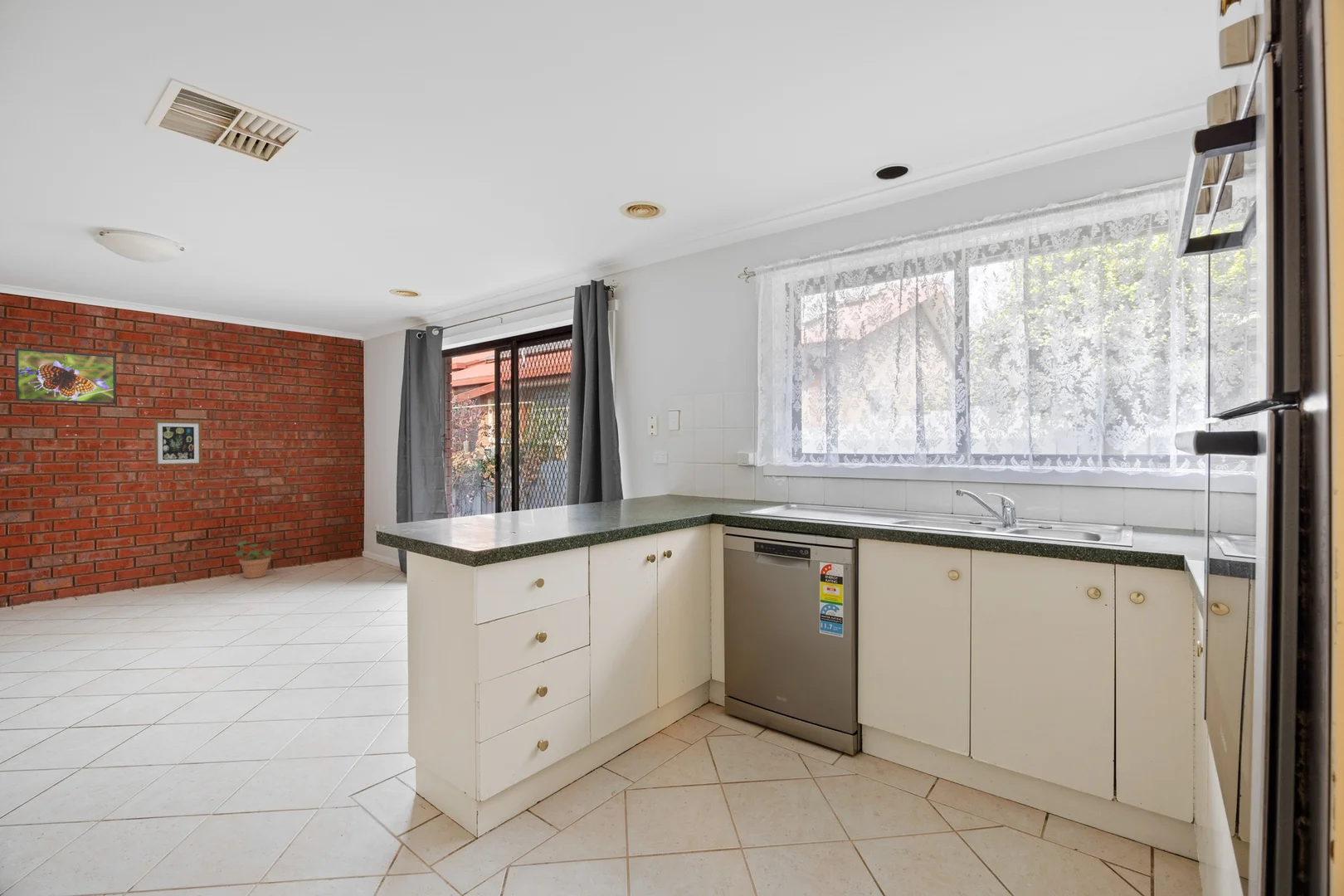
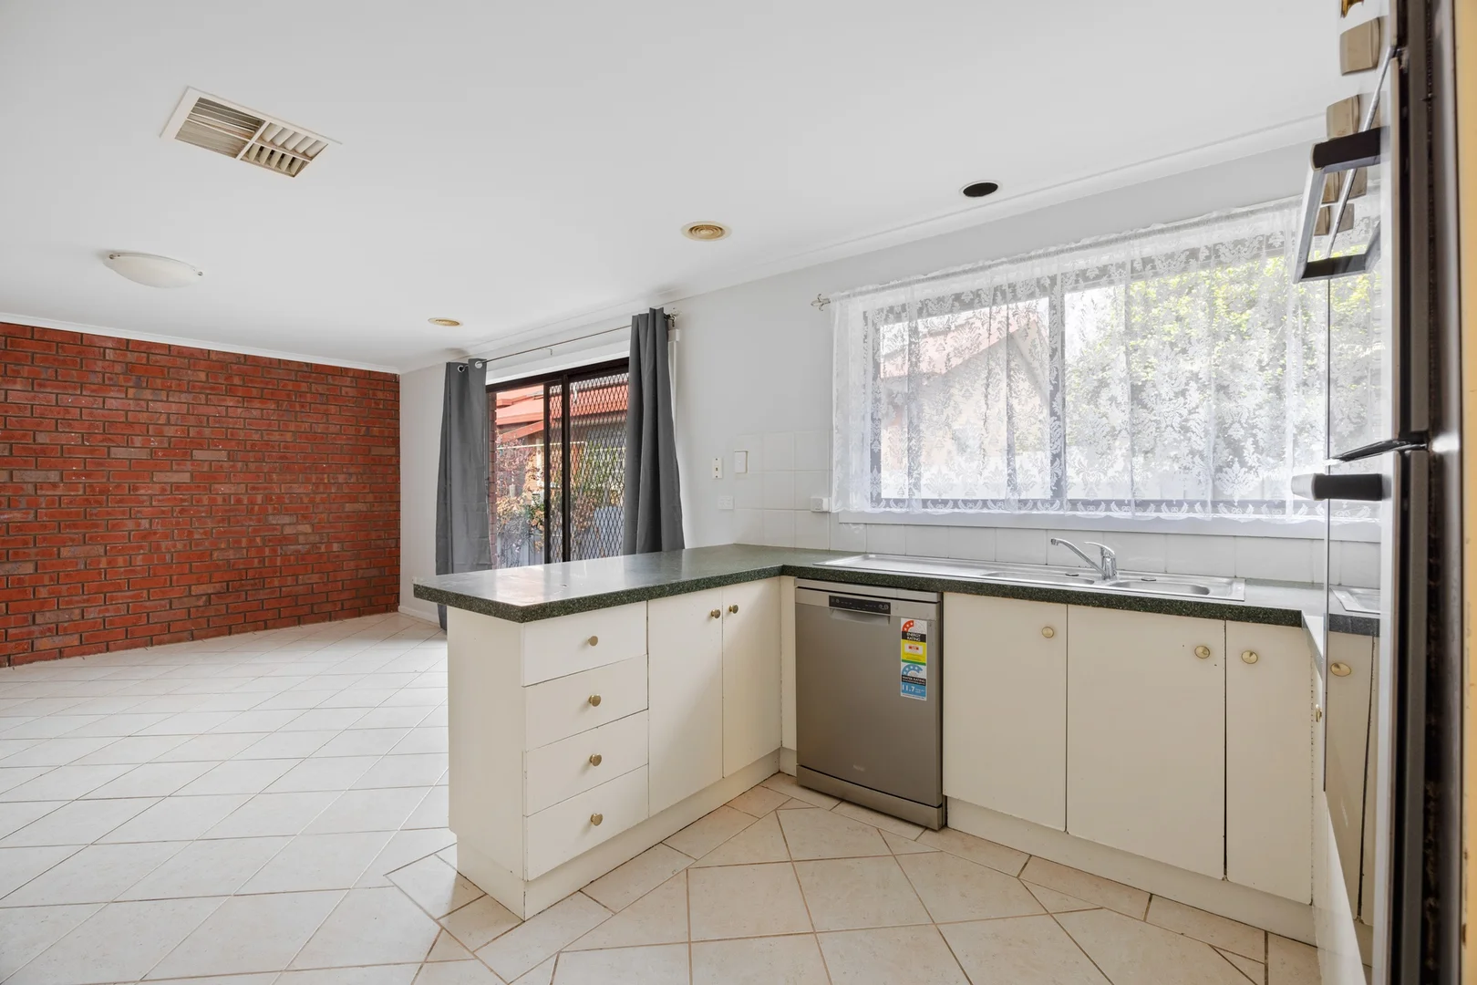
- wall art (178, 443)
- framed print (67, 377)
- potted plant (258, 558)
